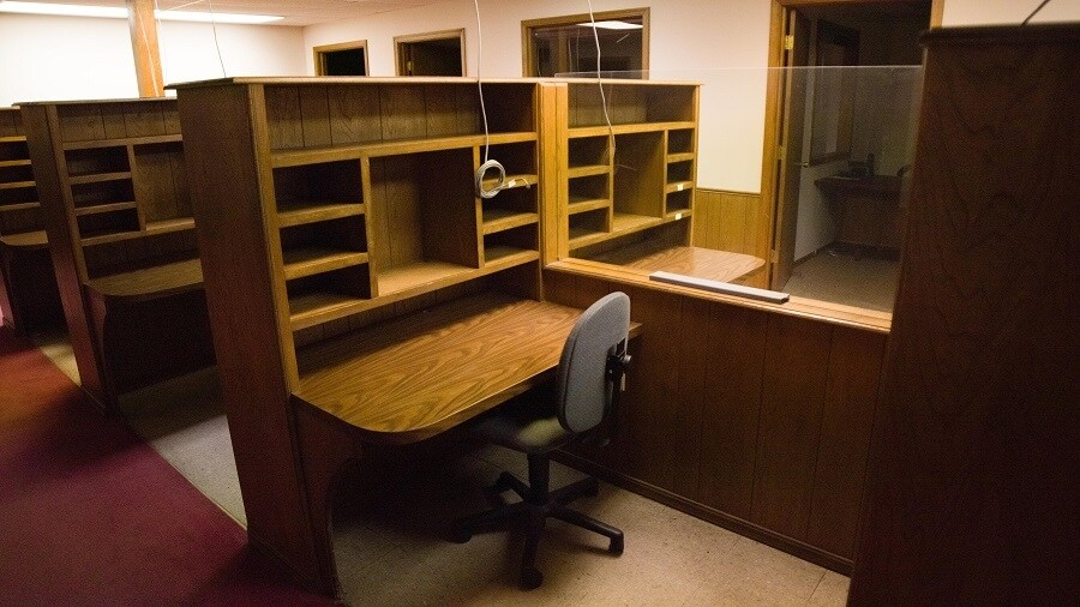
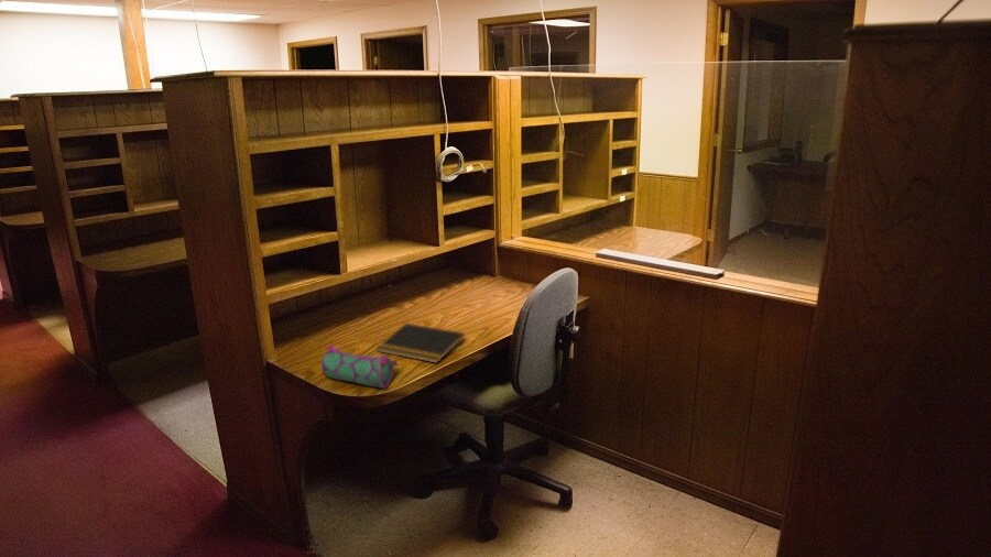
+ pencil case (358, 367)
+ notepad (421, 341)
